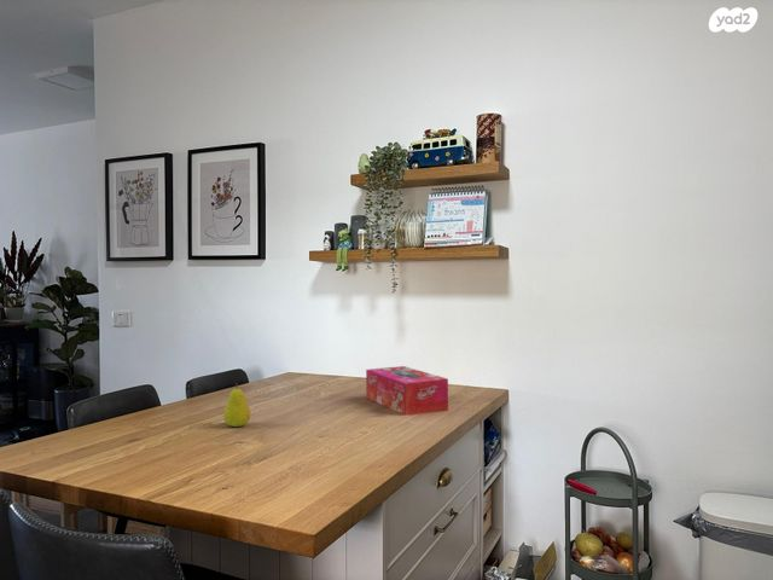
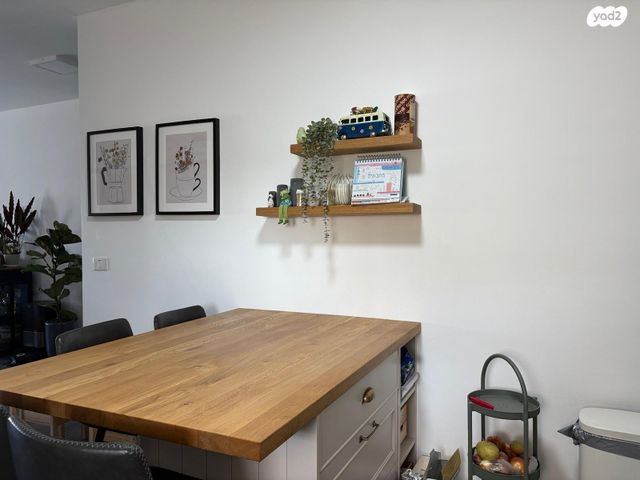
- fruit (237, 404)
- tissue box (405, 388)
